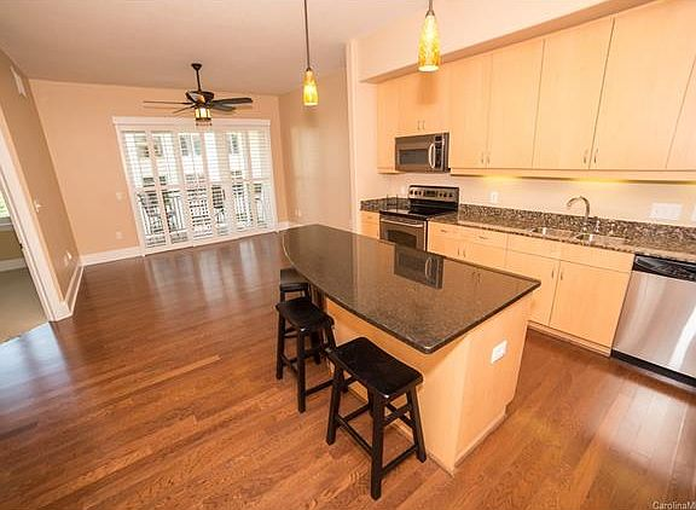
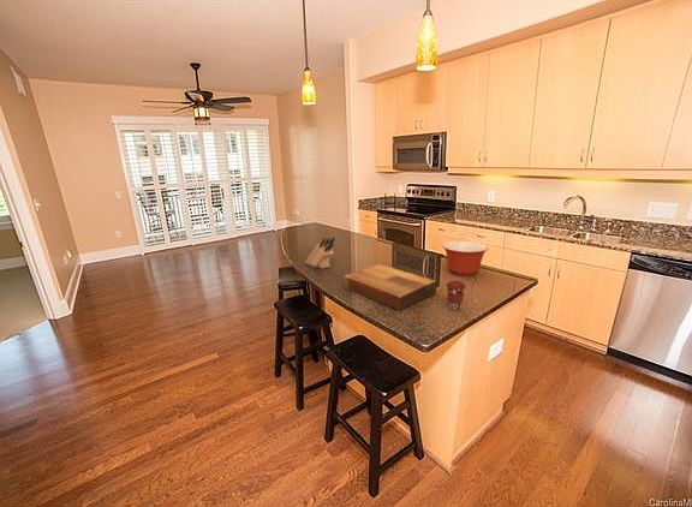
+ coffee cup (455, 294)
+ mixing bowl (464, 258)
+ cutting board (388, 284)
+ knife block (320, 250)
